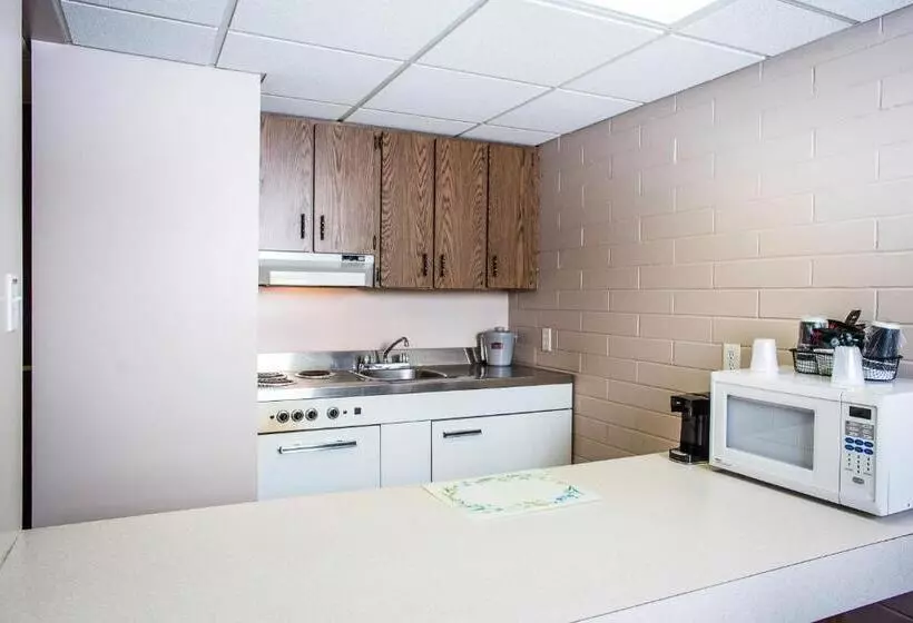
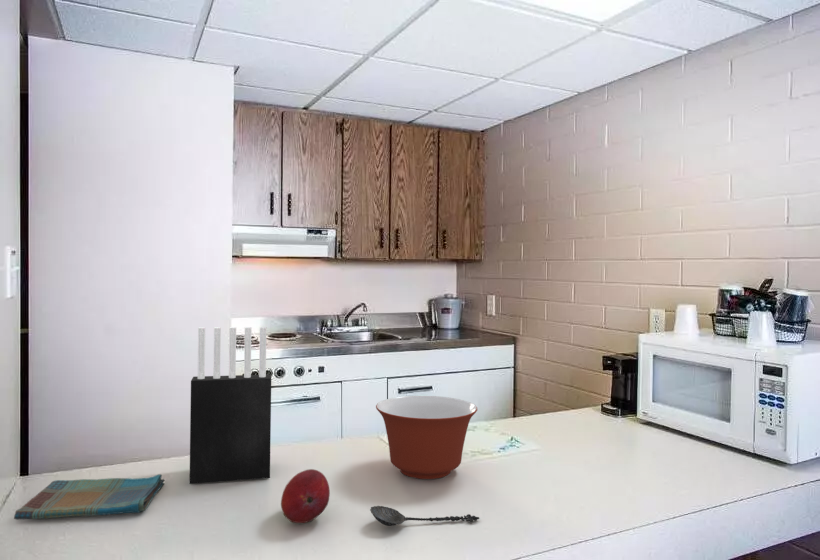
+ dish towel (95, 495)
+ fruit (304, 494)
+ mixing bowl (426, 438)
+ spoon (425, 518)
+ knife block (232, 399)
